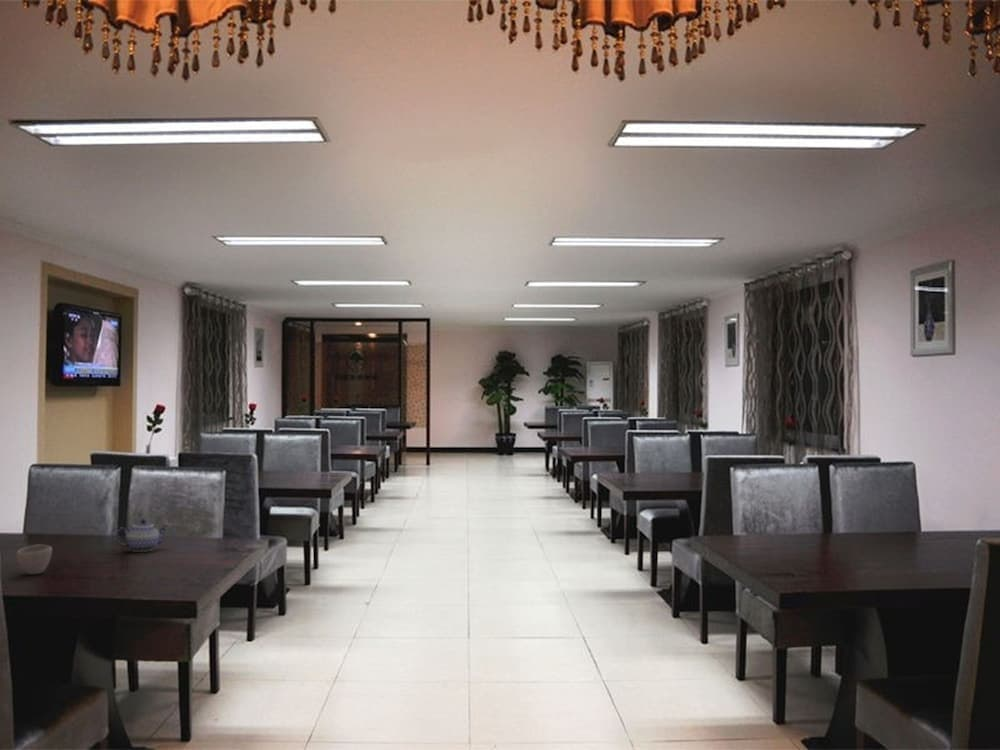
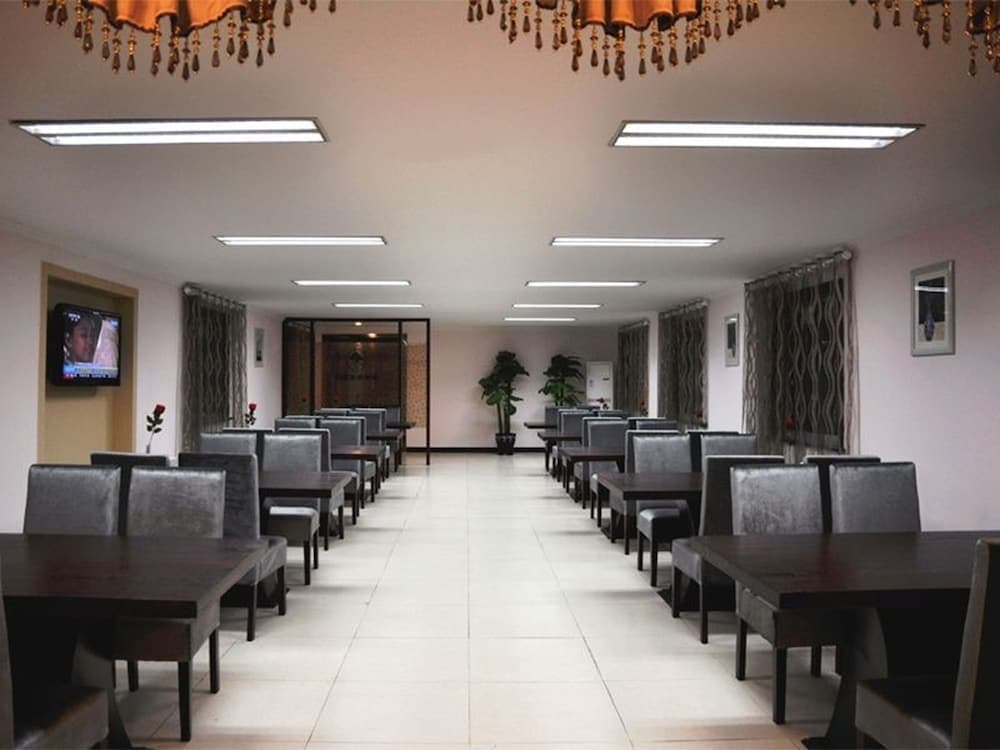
- teapot (142, 534)
- cup (34, 559)
